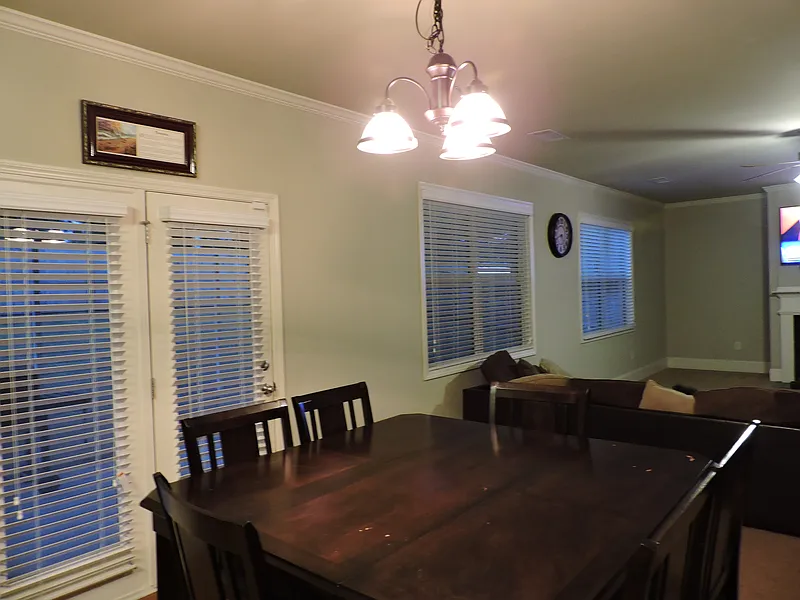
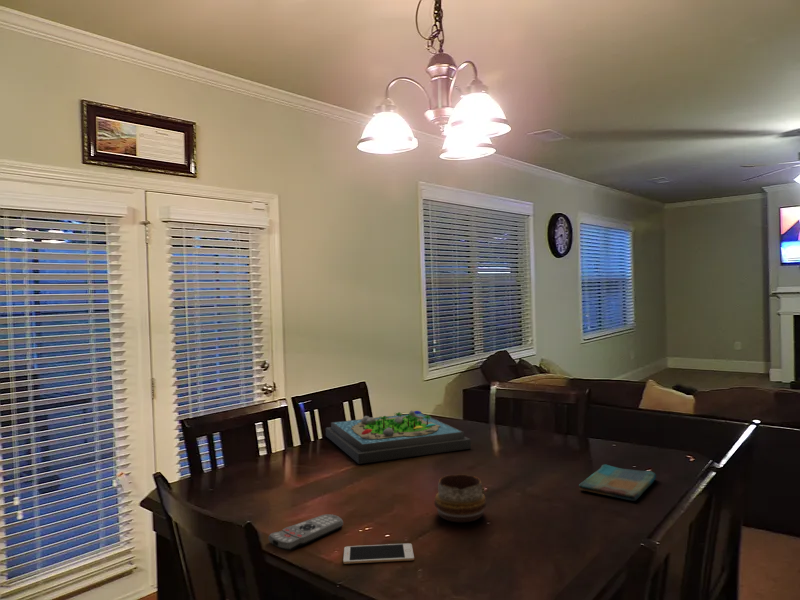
+ remote control (308, 531)
+ cell phone (378, 553)
+ board game (394, 428)
+ dish towel (618, 481)
+ decorative bowl (460, 498)
